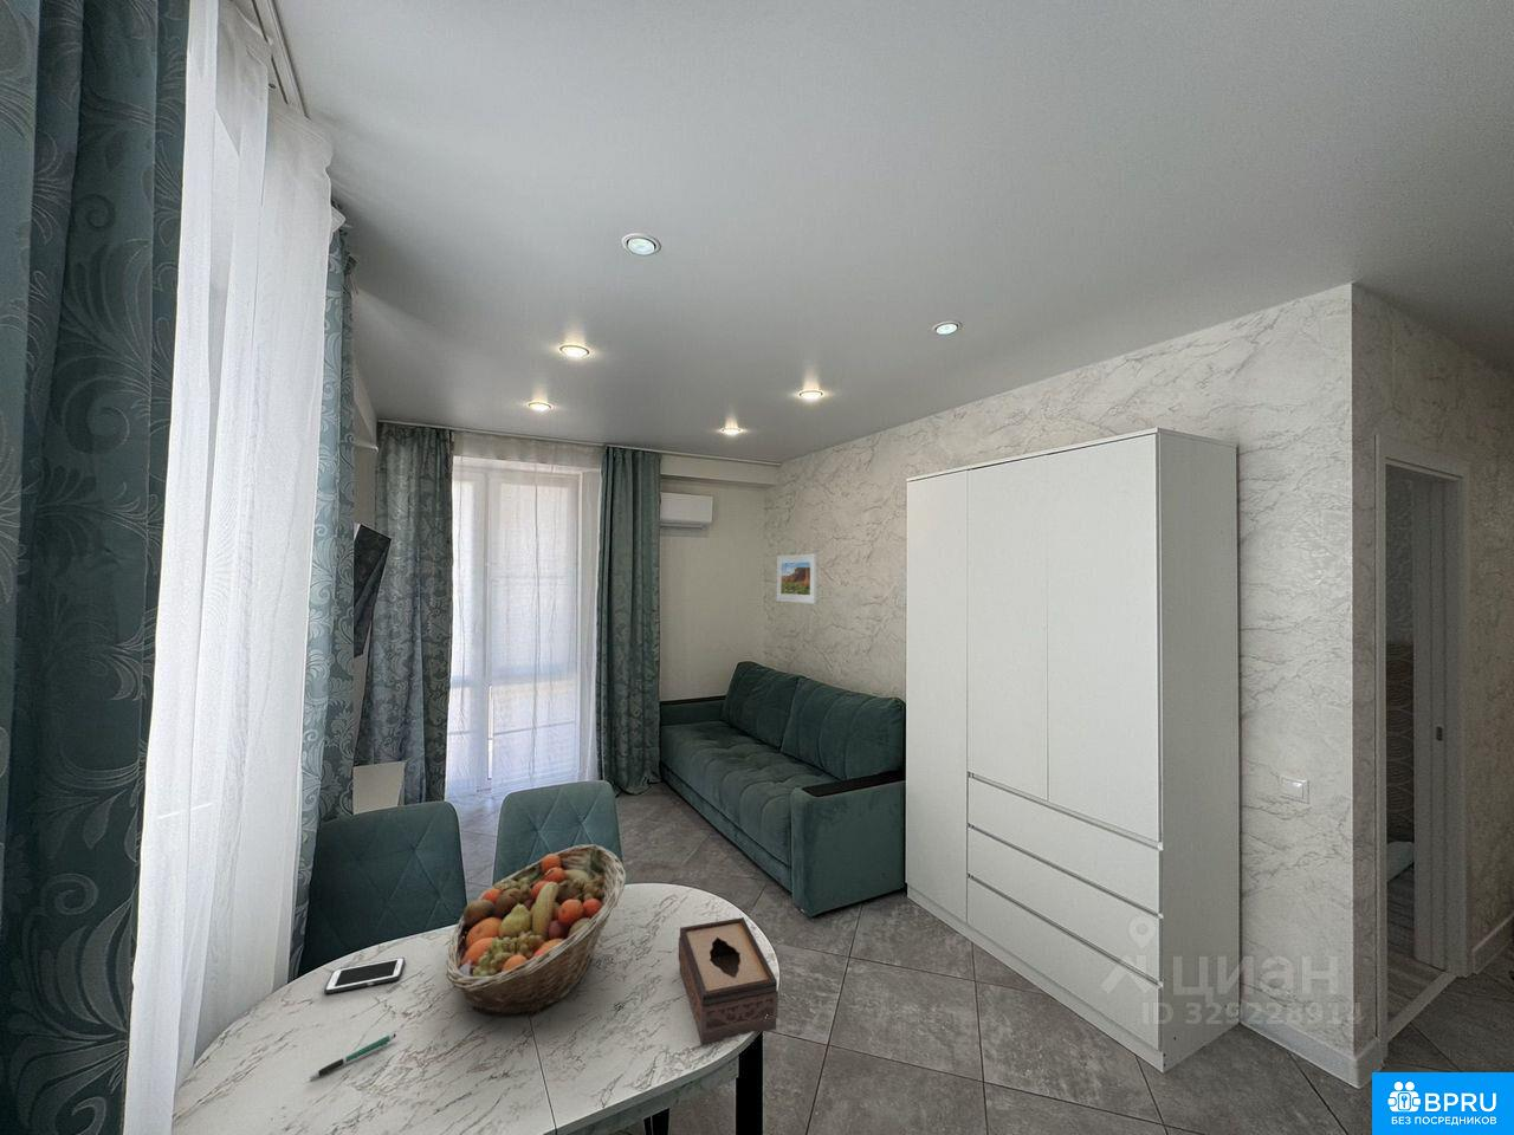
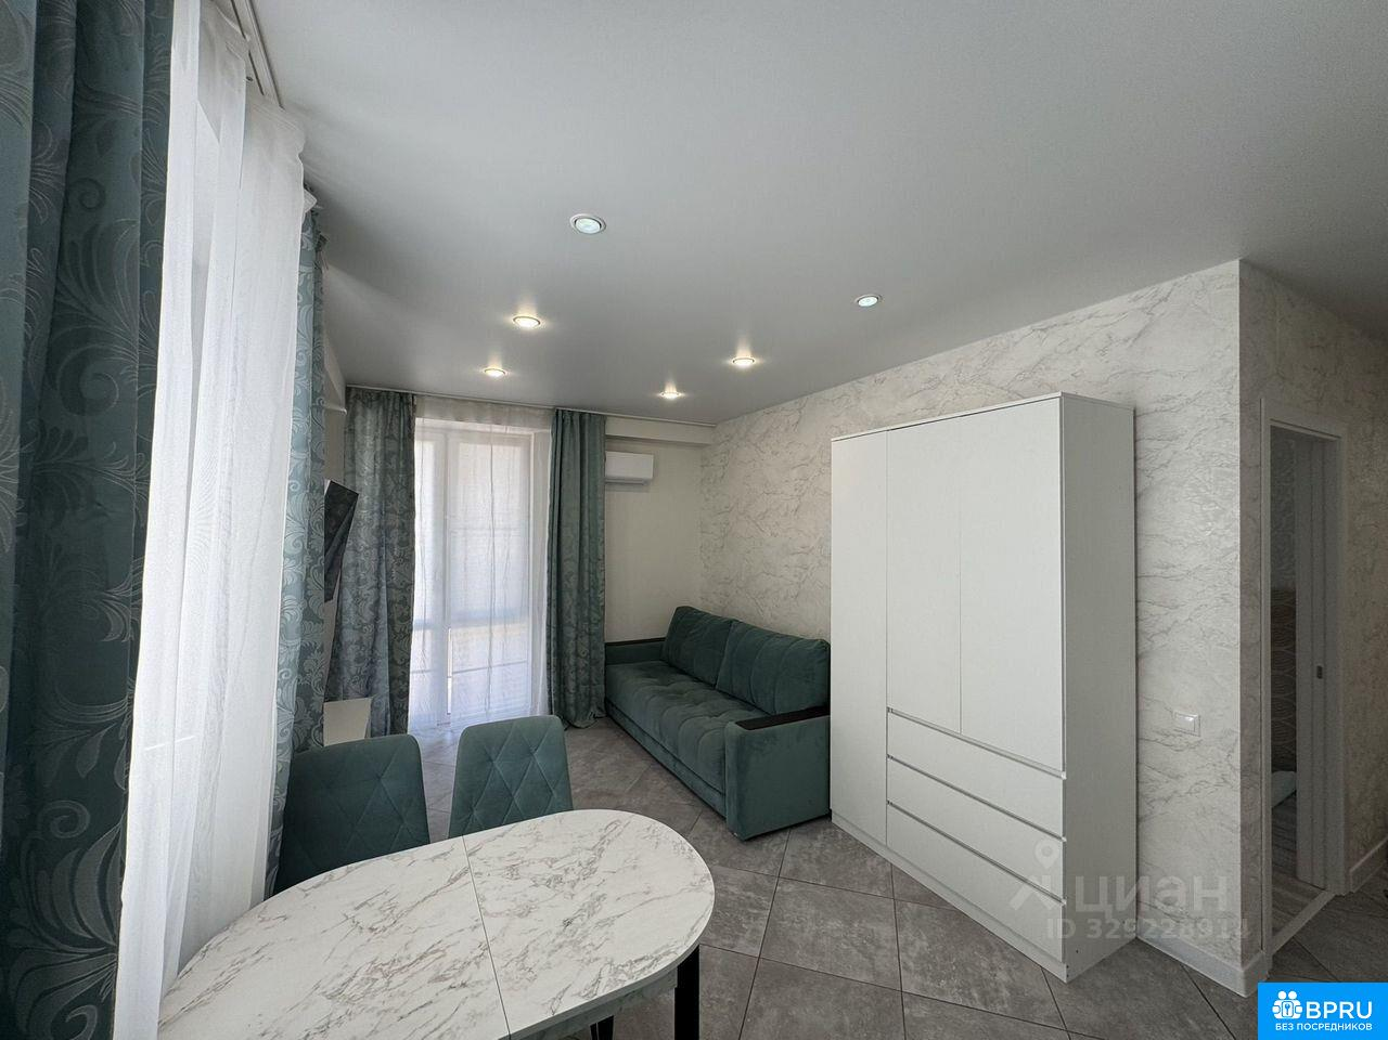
- fruit basket (539, 922)
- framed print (795, 578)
- pen (354, 1055)
- cell phone (366, 974)
- tissue box (724, 974)
